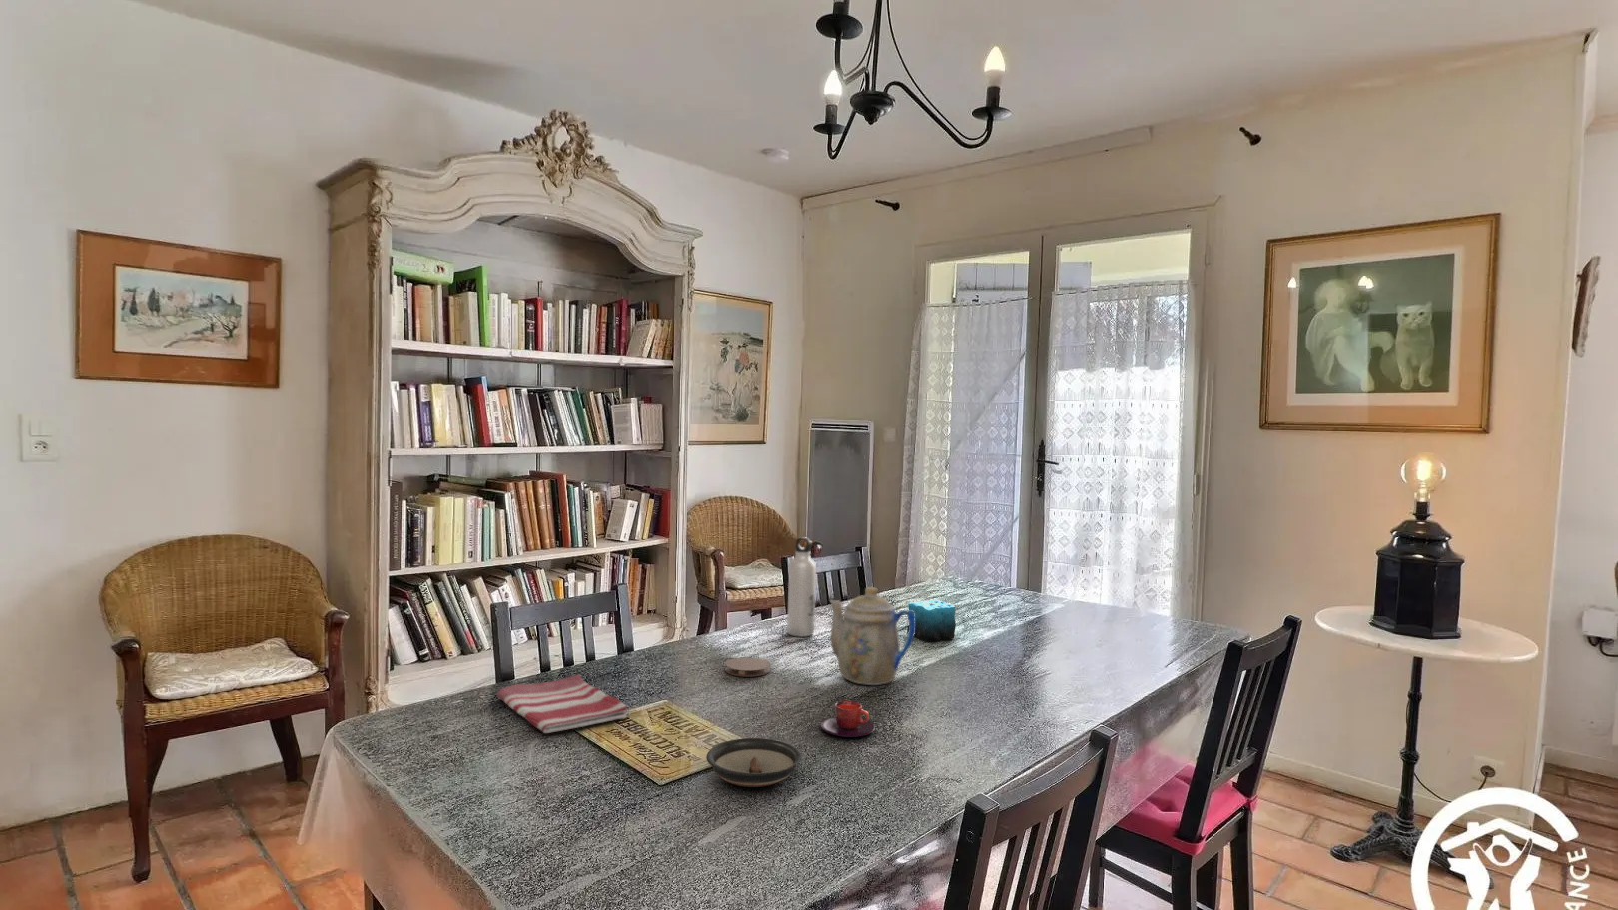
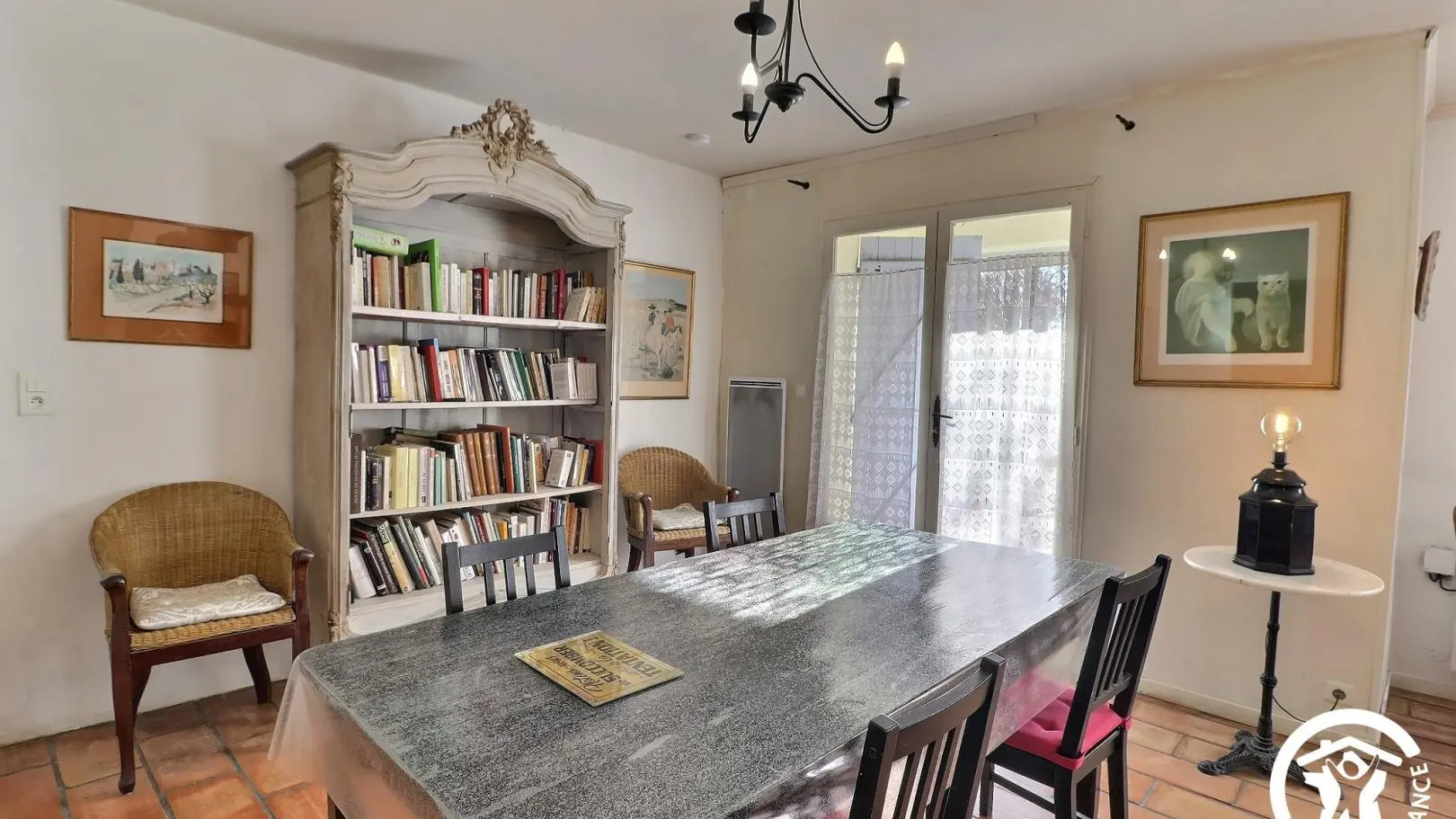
- water bottle (801, 586)
- coaster (747, 667)
- teapot (870, 632)
- saucer (753, 767)
- candle (932, 613)
- teacup (847, 717)
- dish towel (561, 701)
